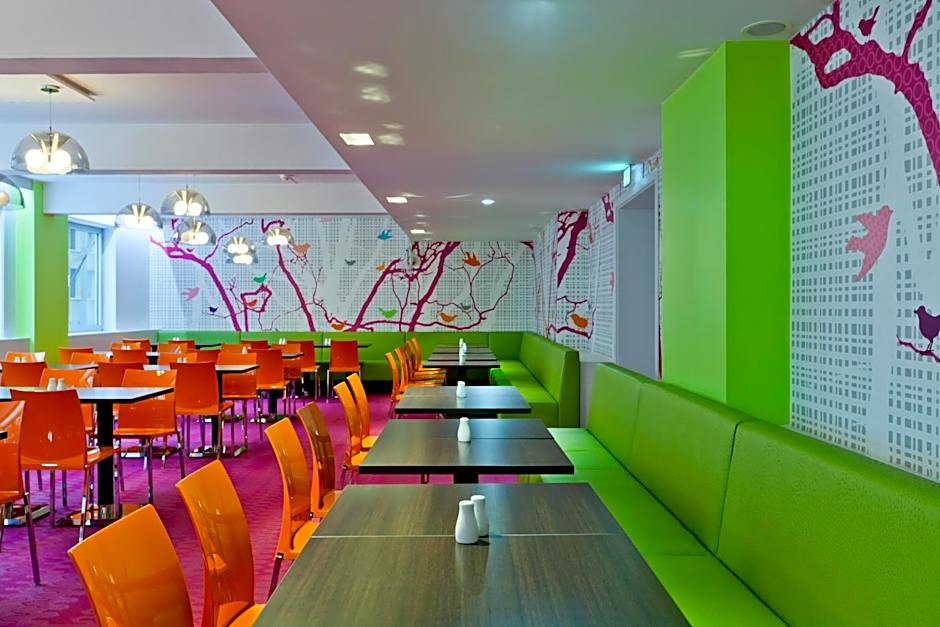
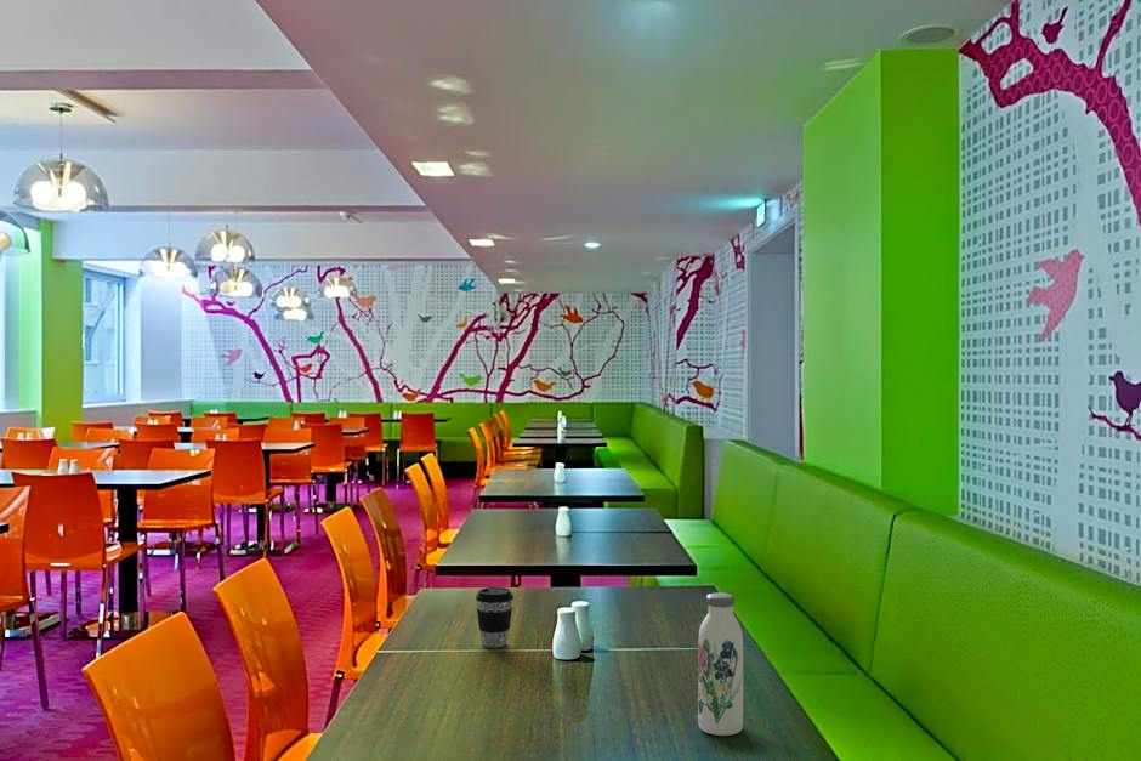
+ water bottle (720, 660)
+ coffee cup (494, 617)
